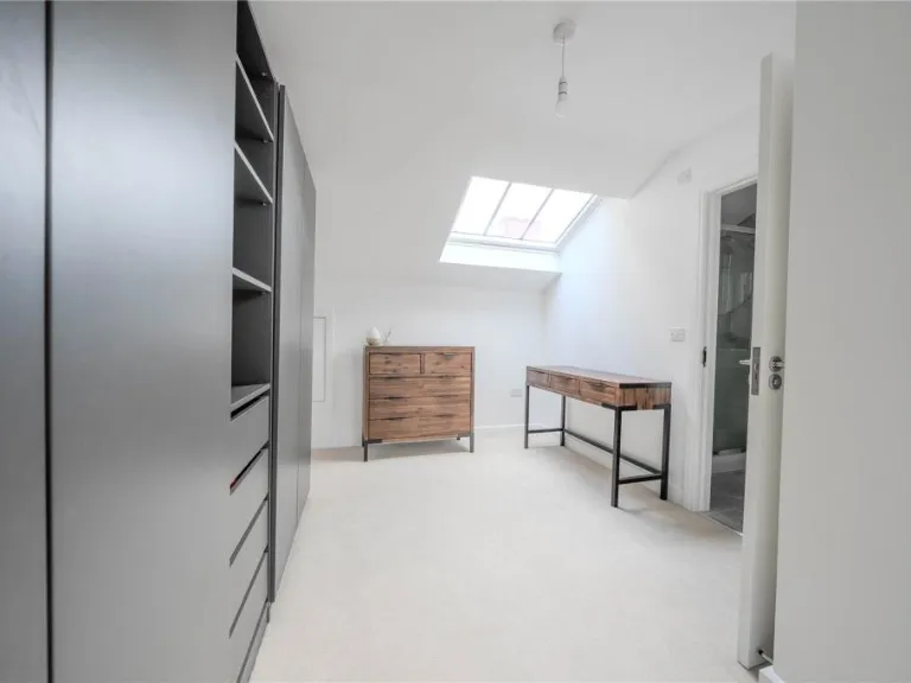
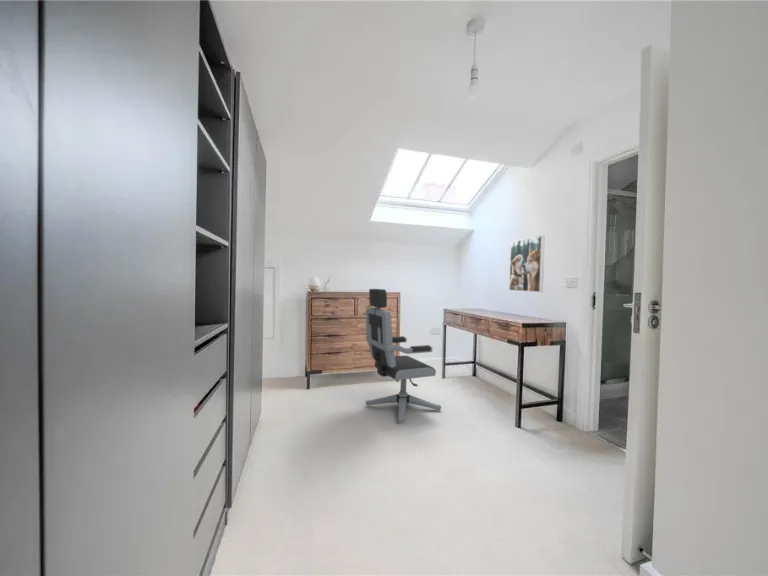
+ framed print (525, 265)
+ office chair (403, 349)
